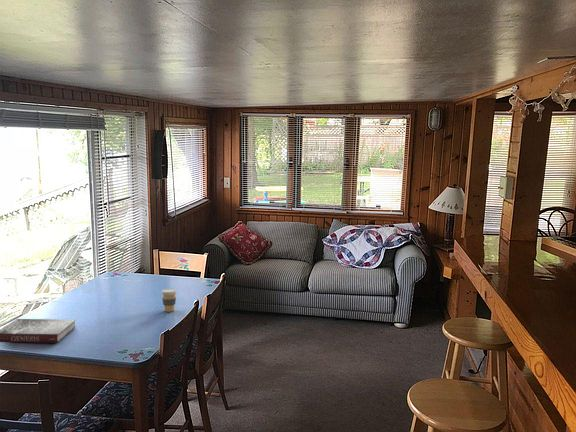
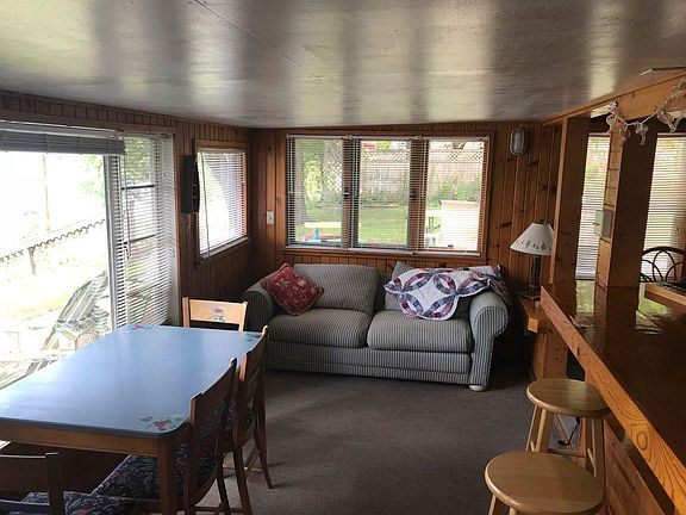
- coffee cup (169, 300)
- book (36, 330)
